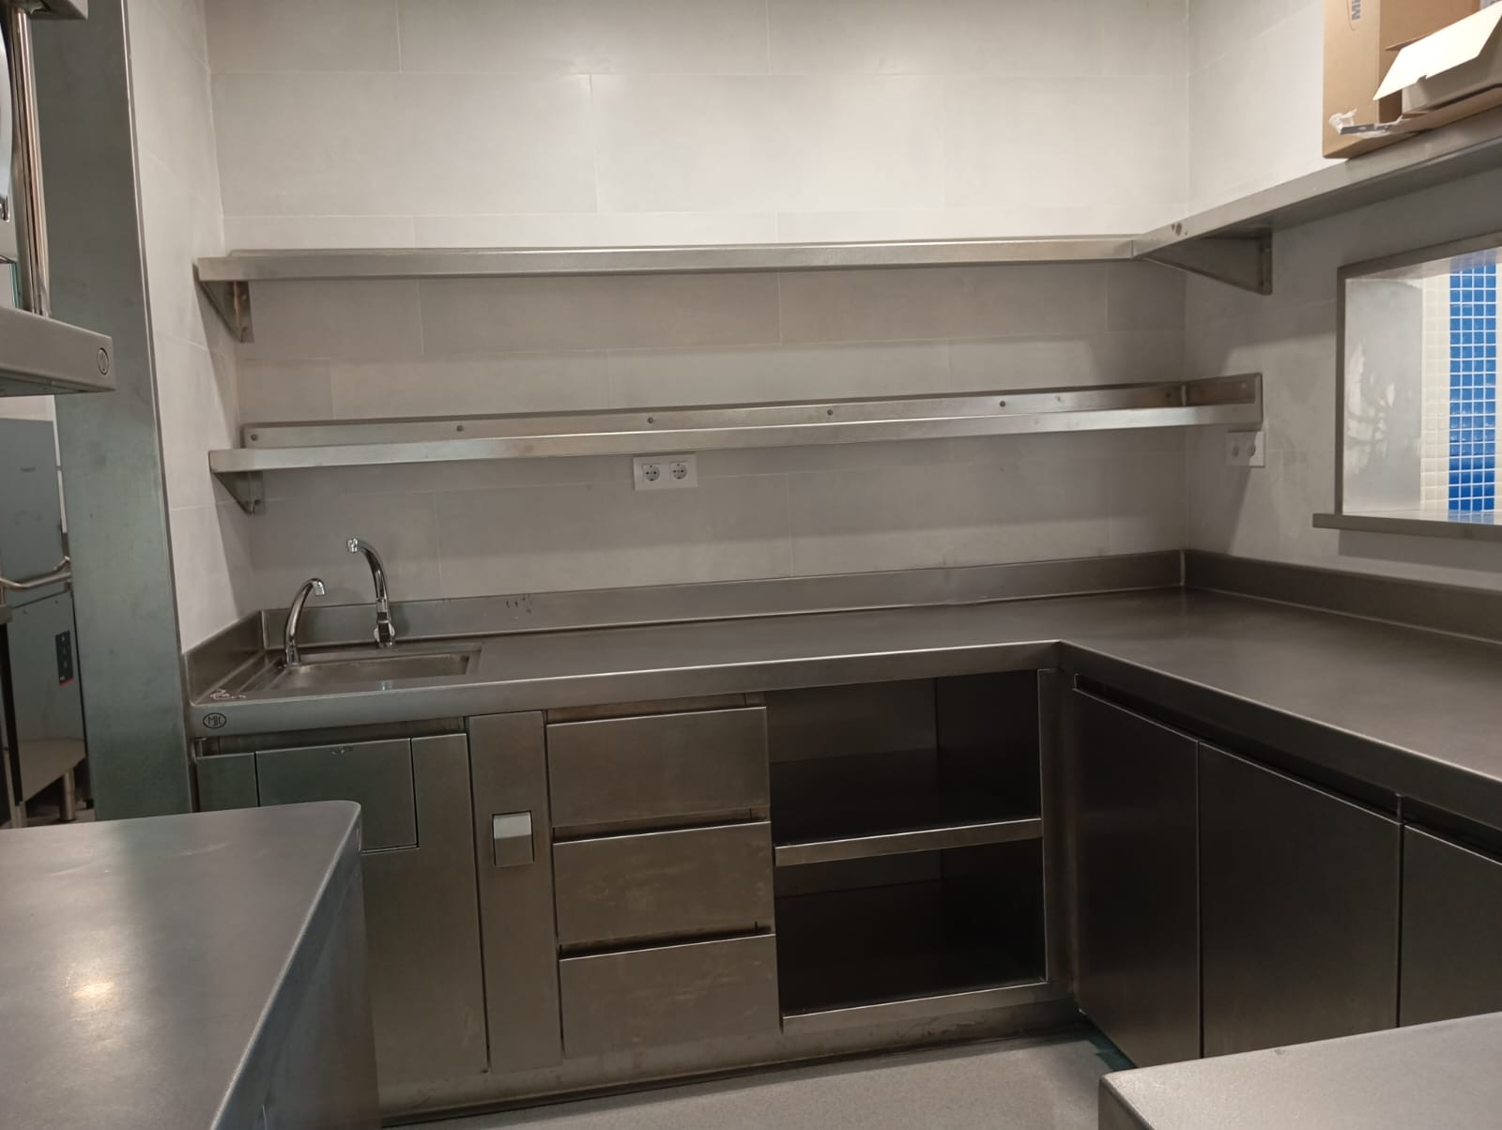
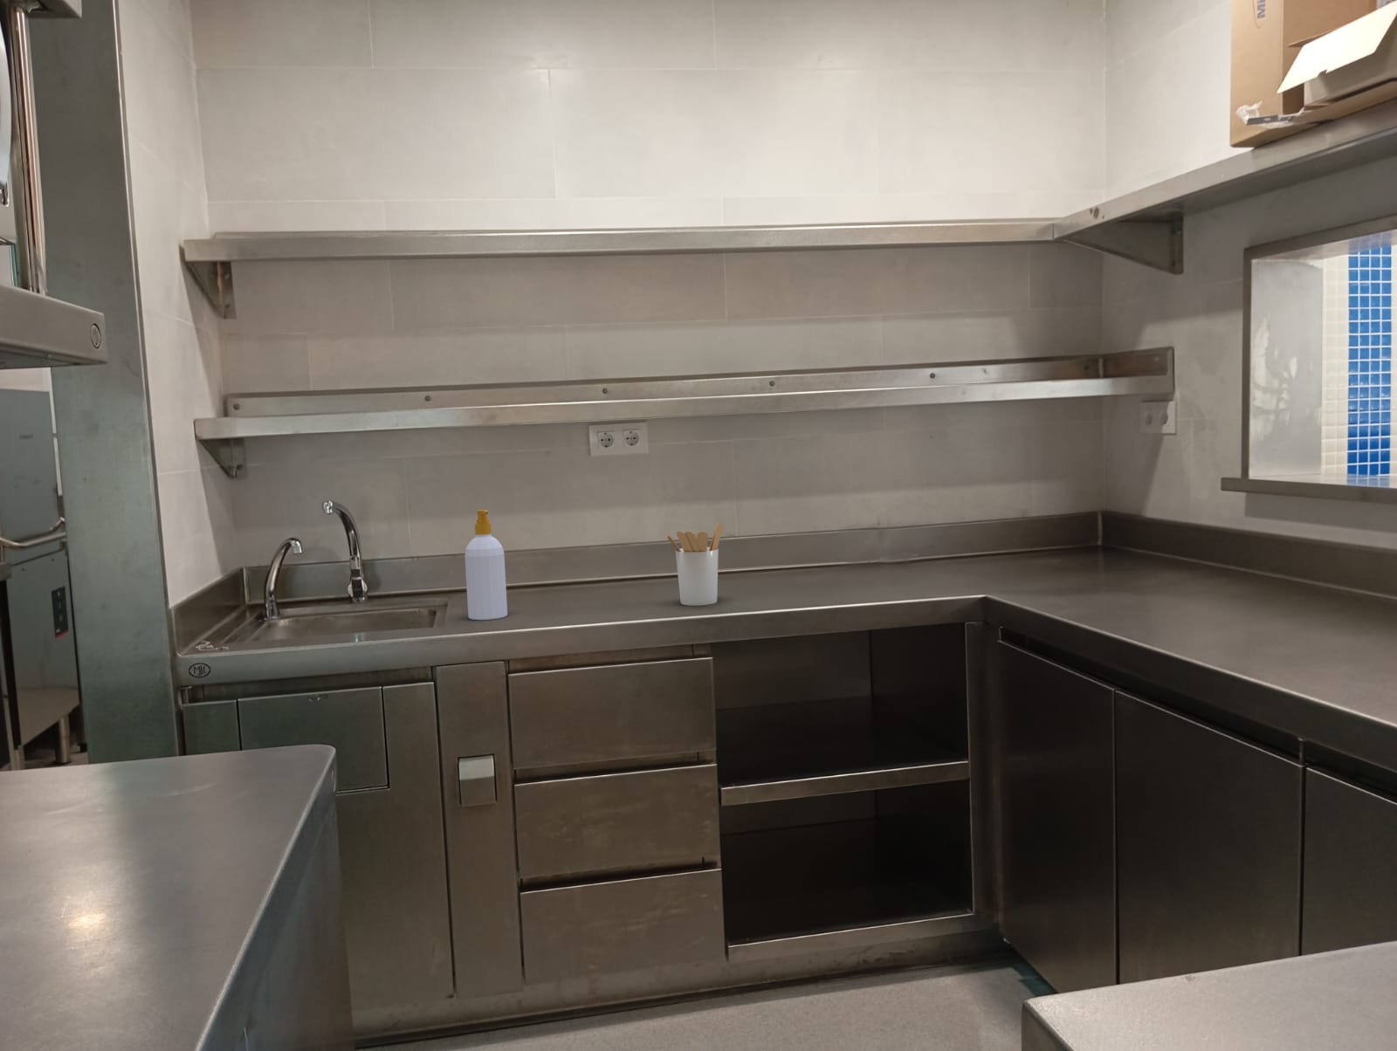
+ soap bottle (485, 563)
+ utensil holder (696, 564)
